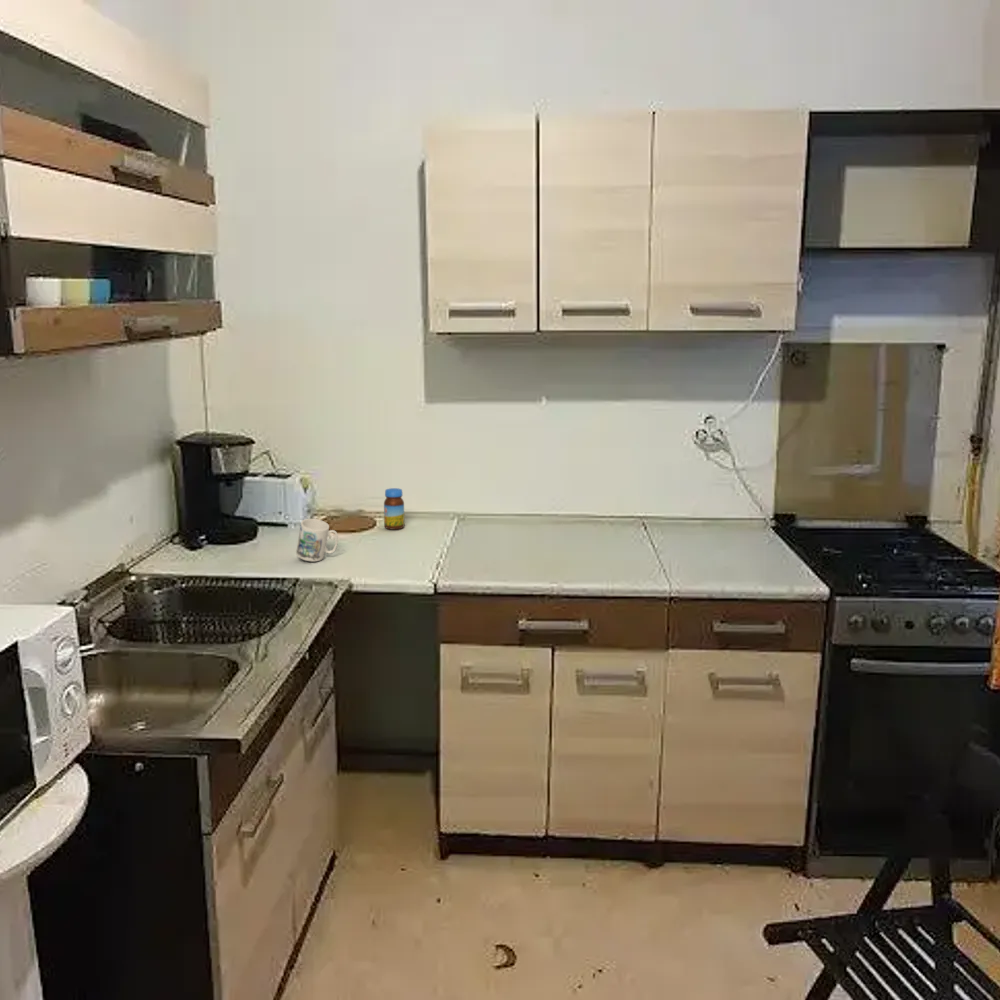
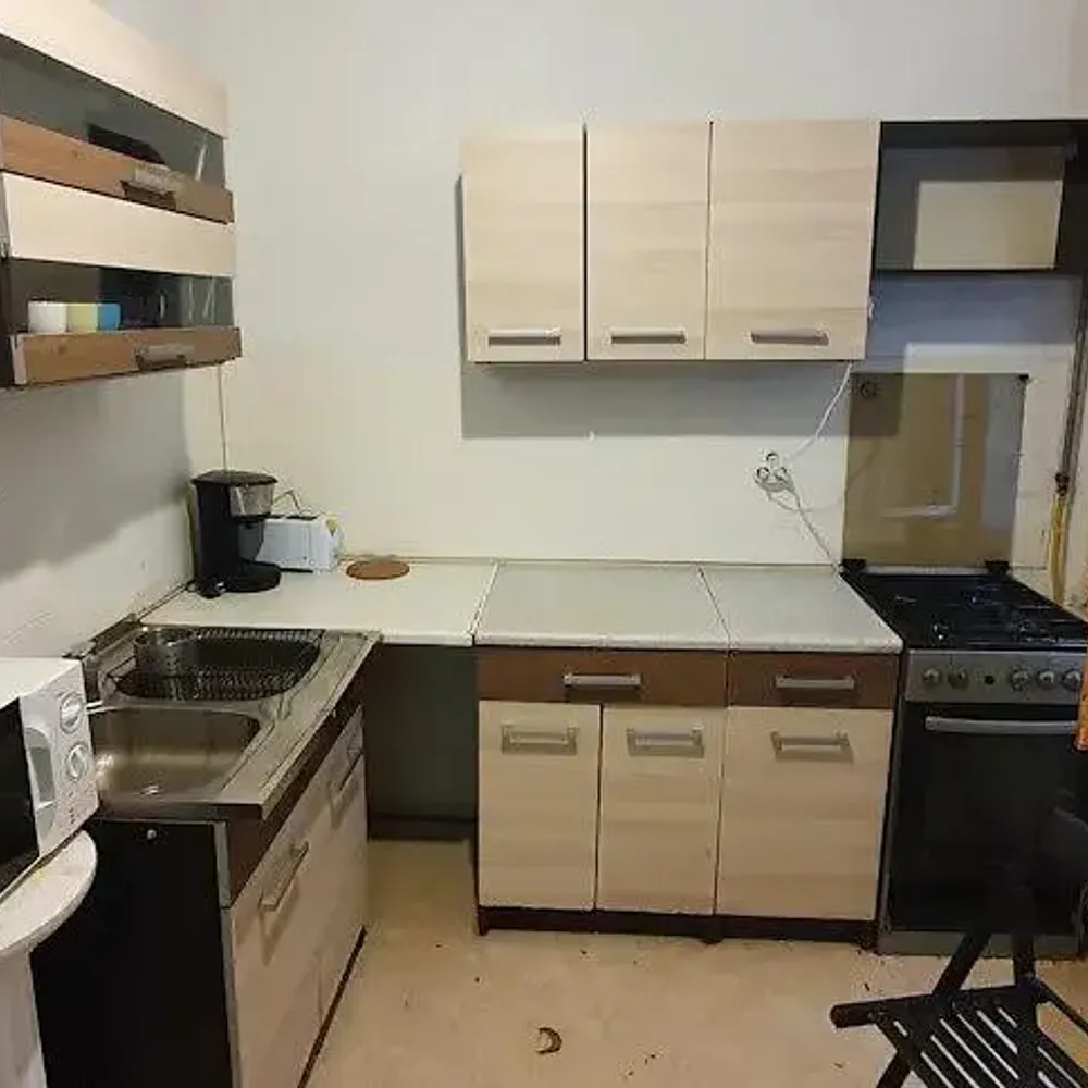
- jar (394, 508)
- mug (316, 539)
